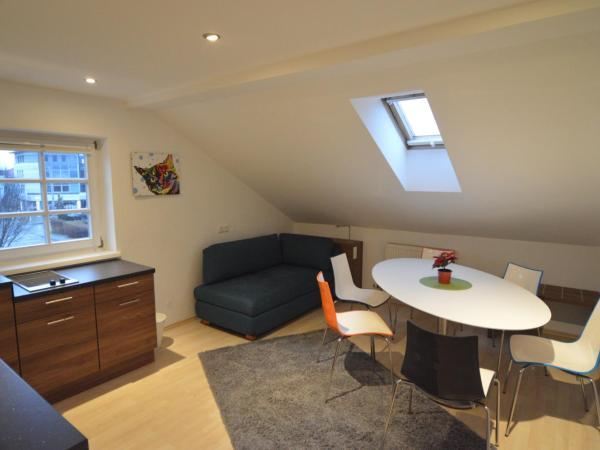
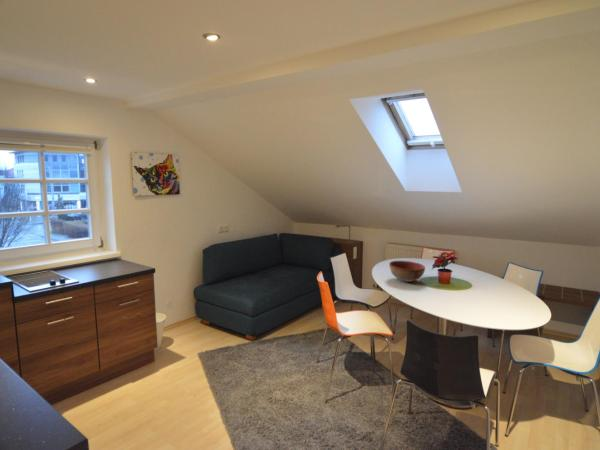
+ bowl (406, 272)
